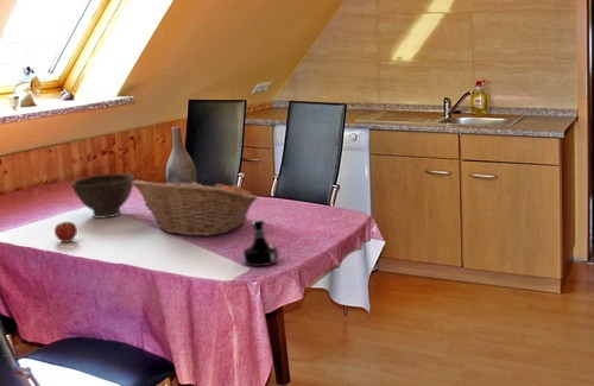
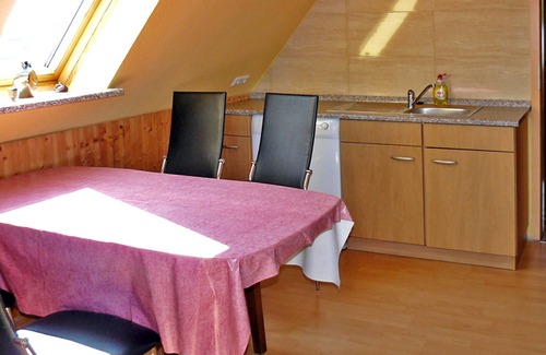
- apple (65, 230)
- fruit basket (195, 201)
- tequila bottle (259, 241)
- vase (179, 160)
- bowl (105, 196)
